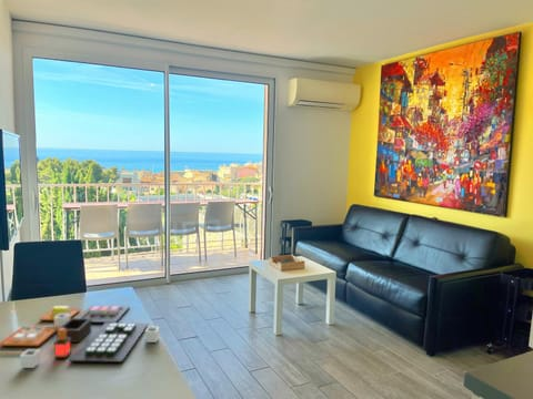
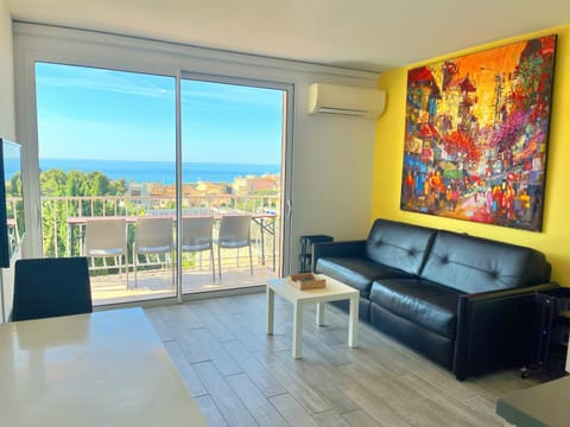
- toy food set (90, 321)
